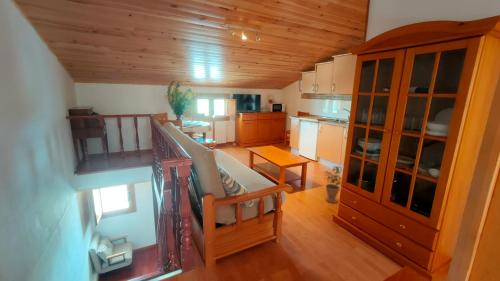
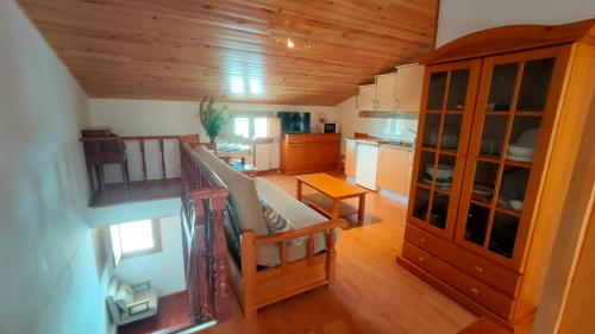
- potted plant (333, 182)
